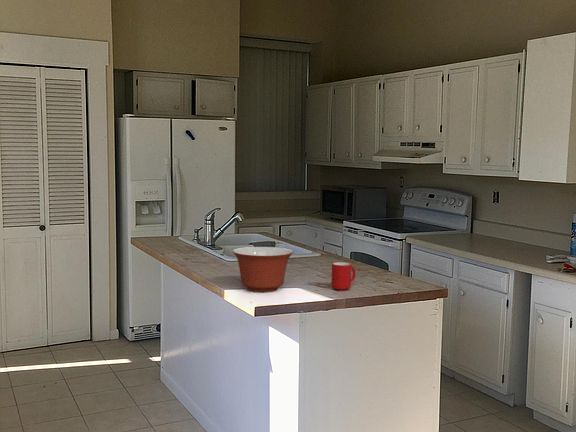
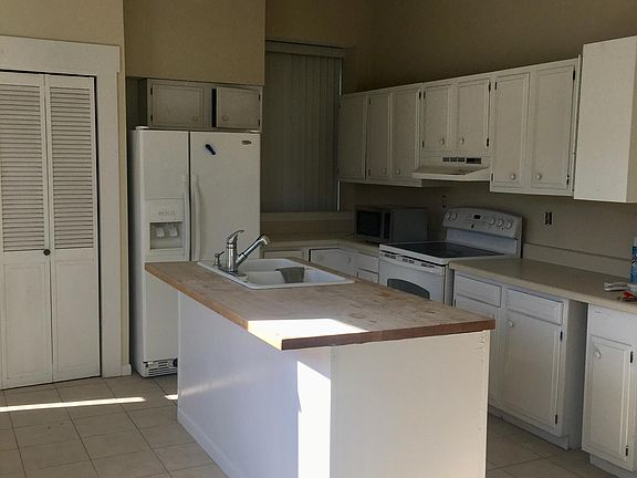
- mixing bowl (262, 270)
- cup (344, 275)
